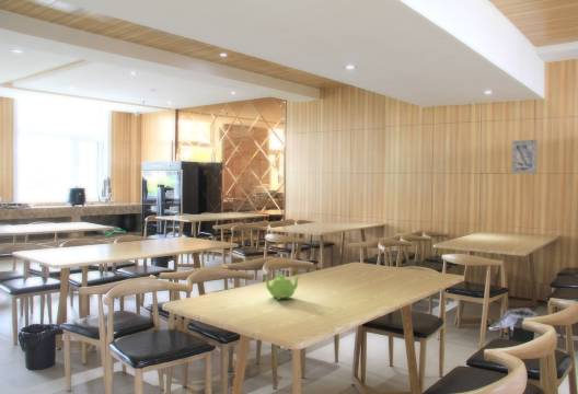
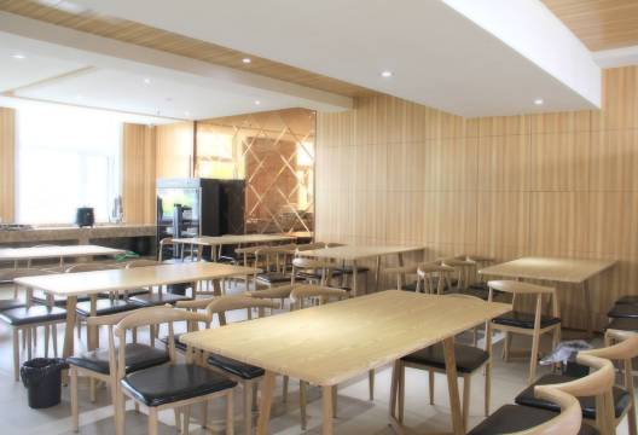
- wall art (523, 157)
- teapot (281, 286)
